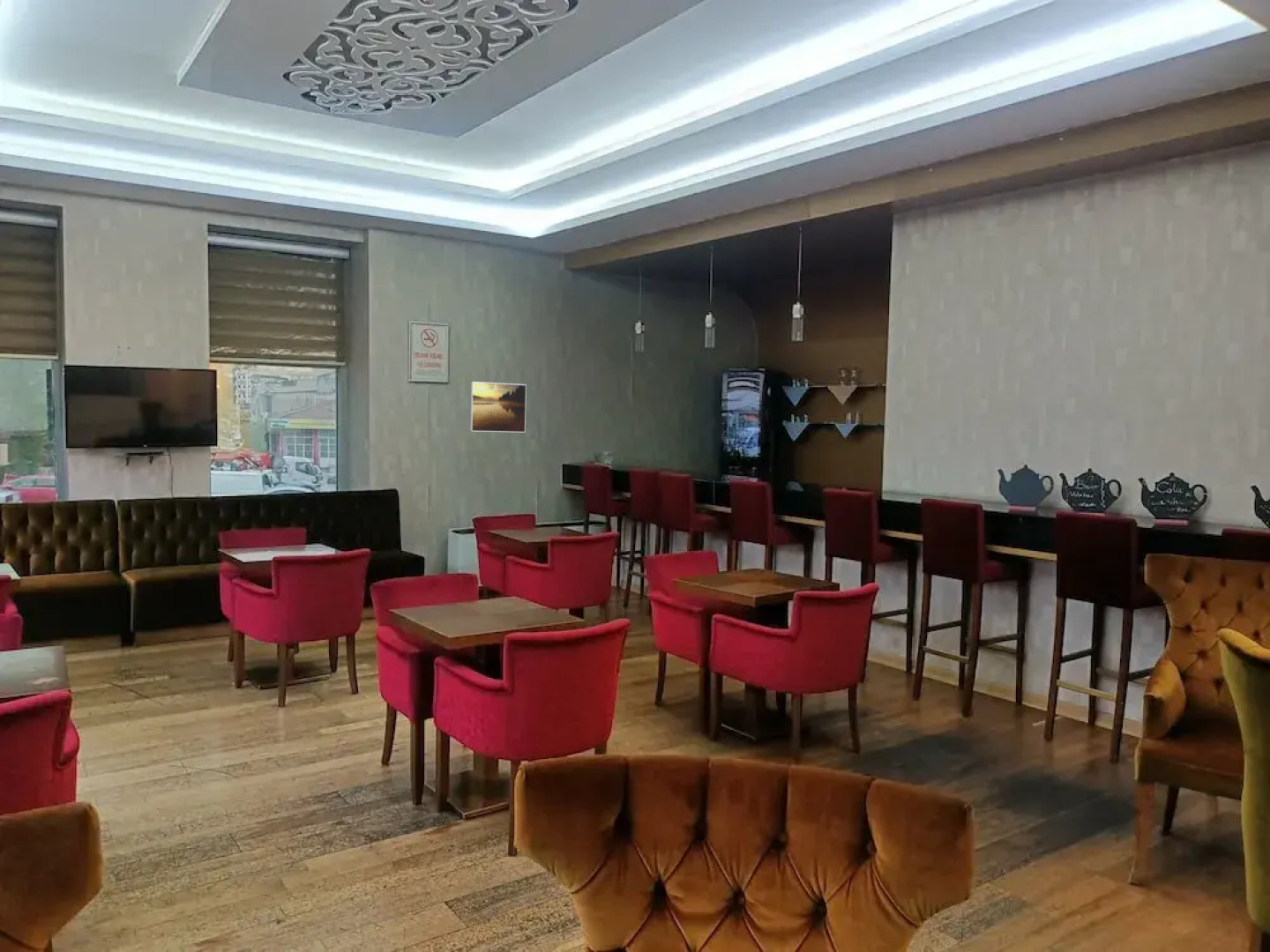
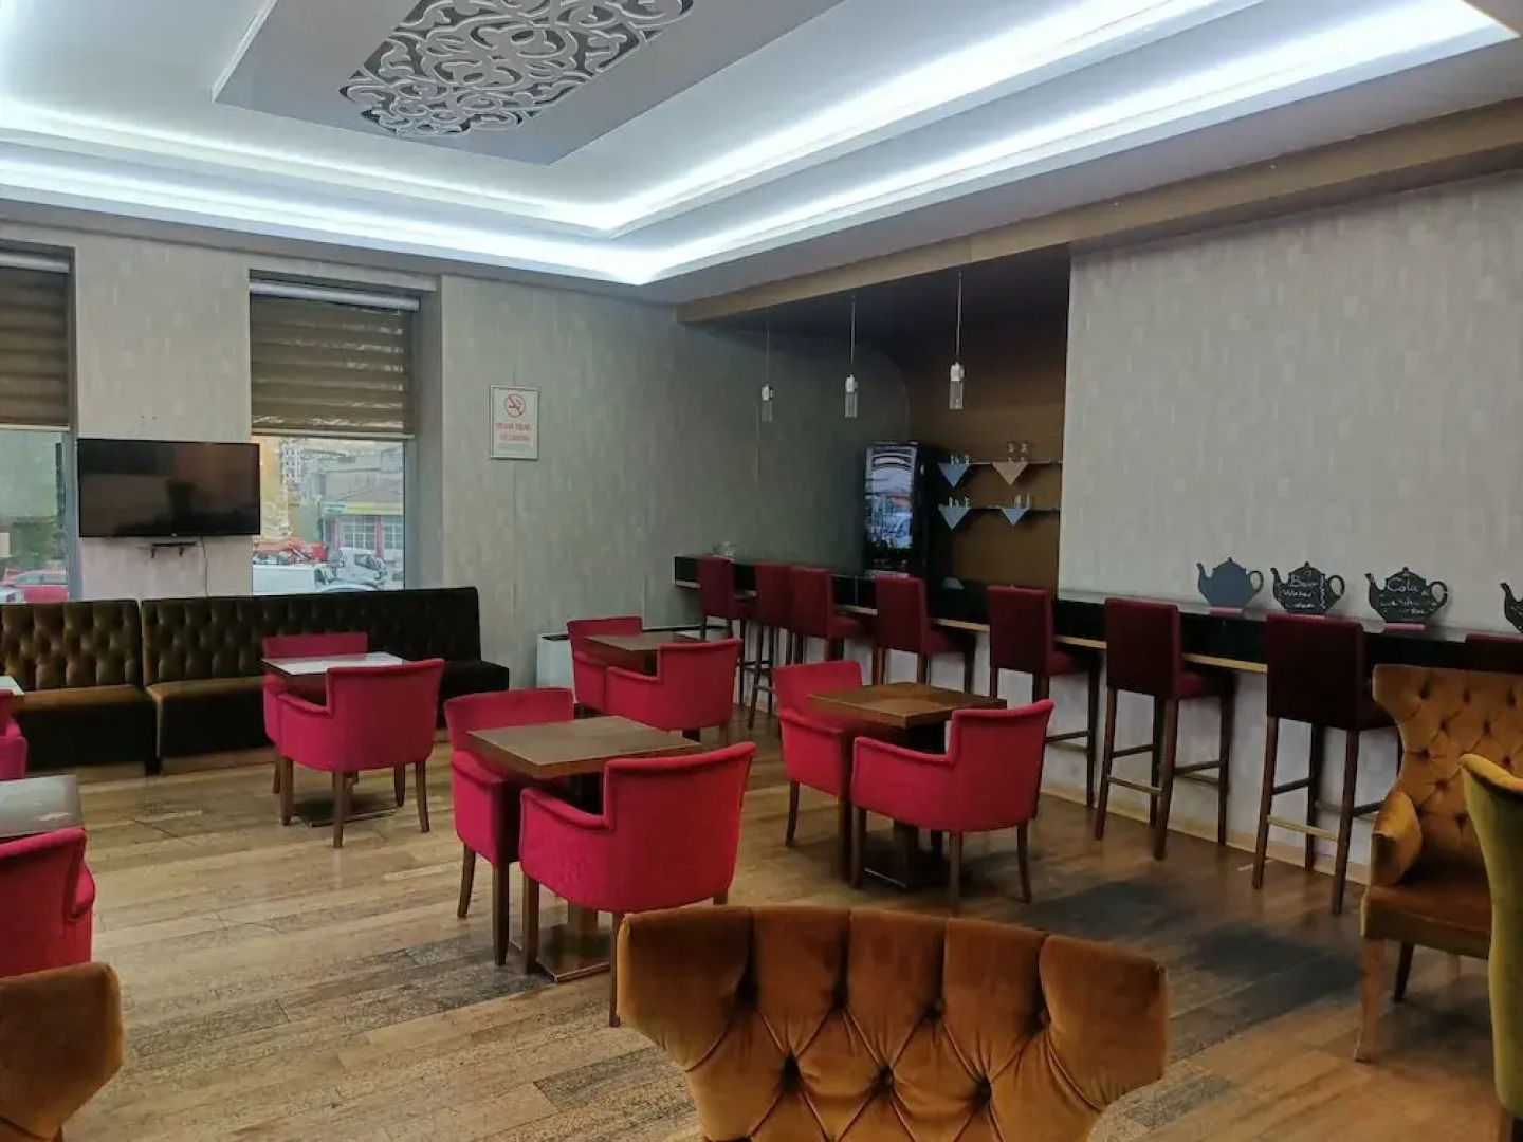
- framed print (498, 407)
